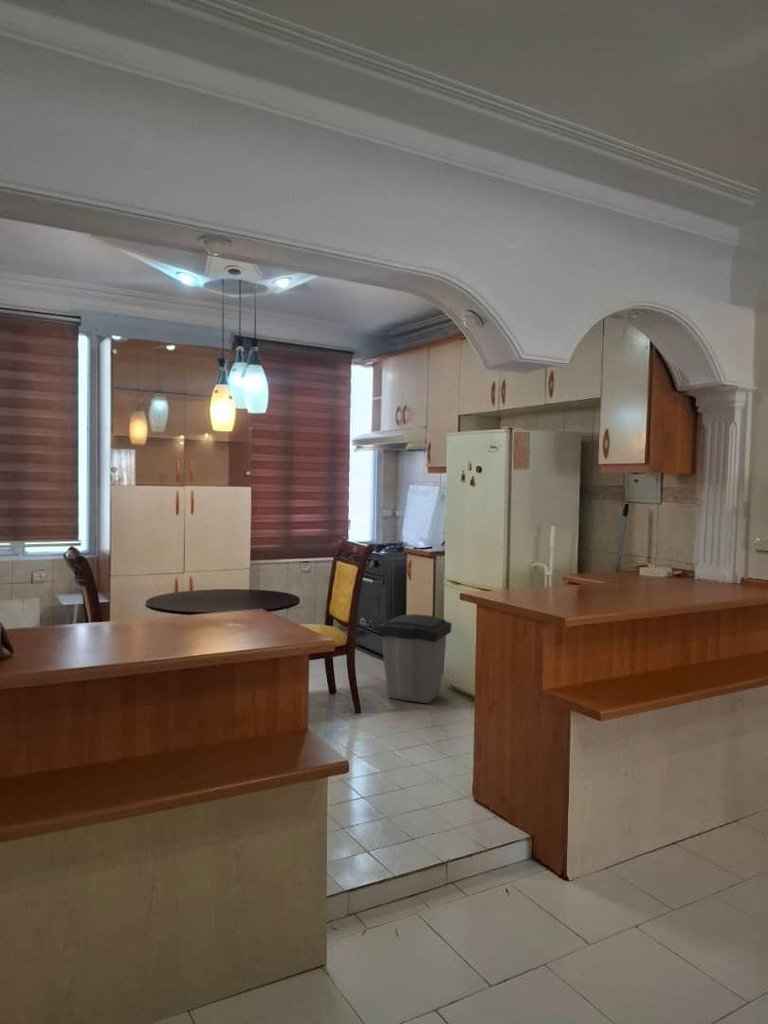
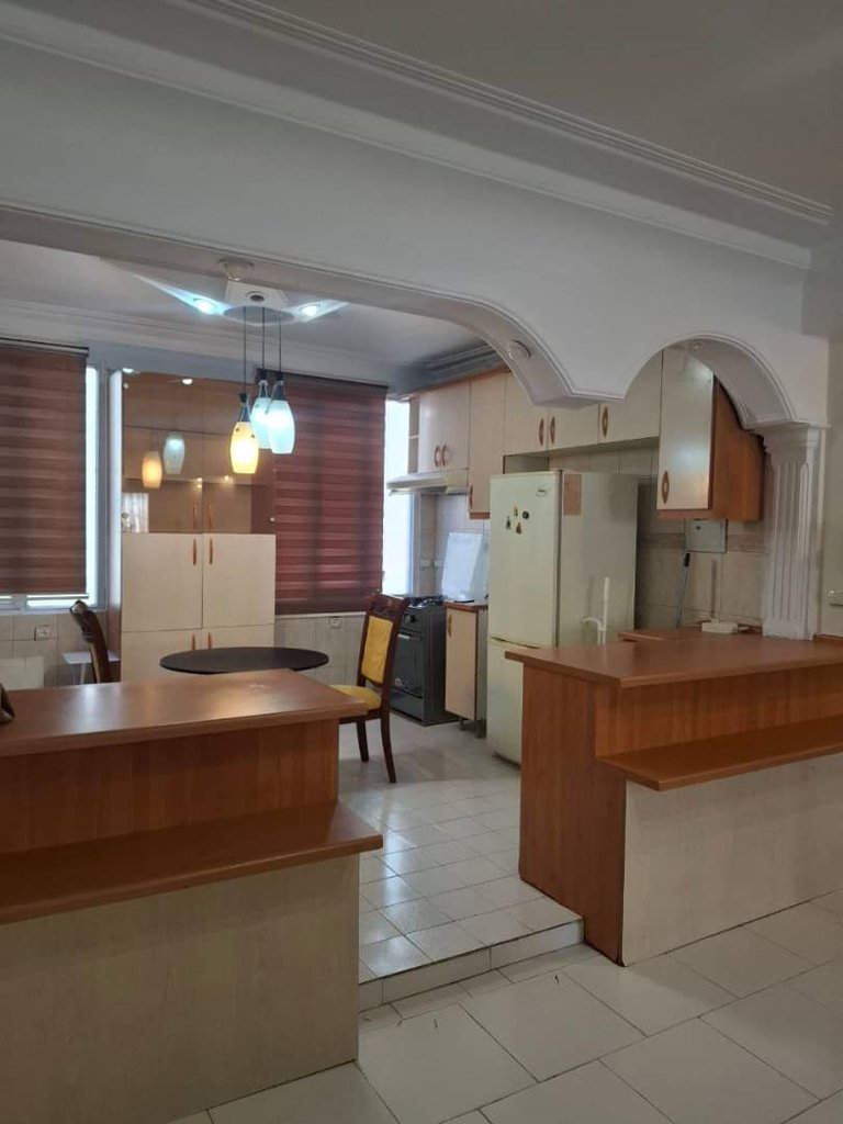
- trash can (414, 657)
